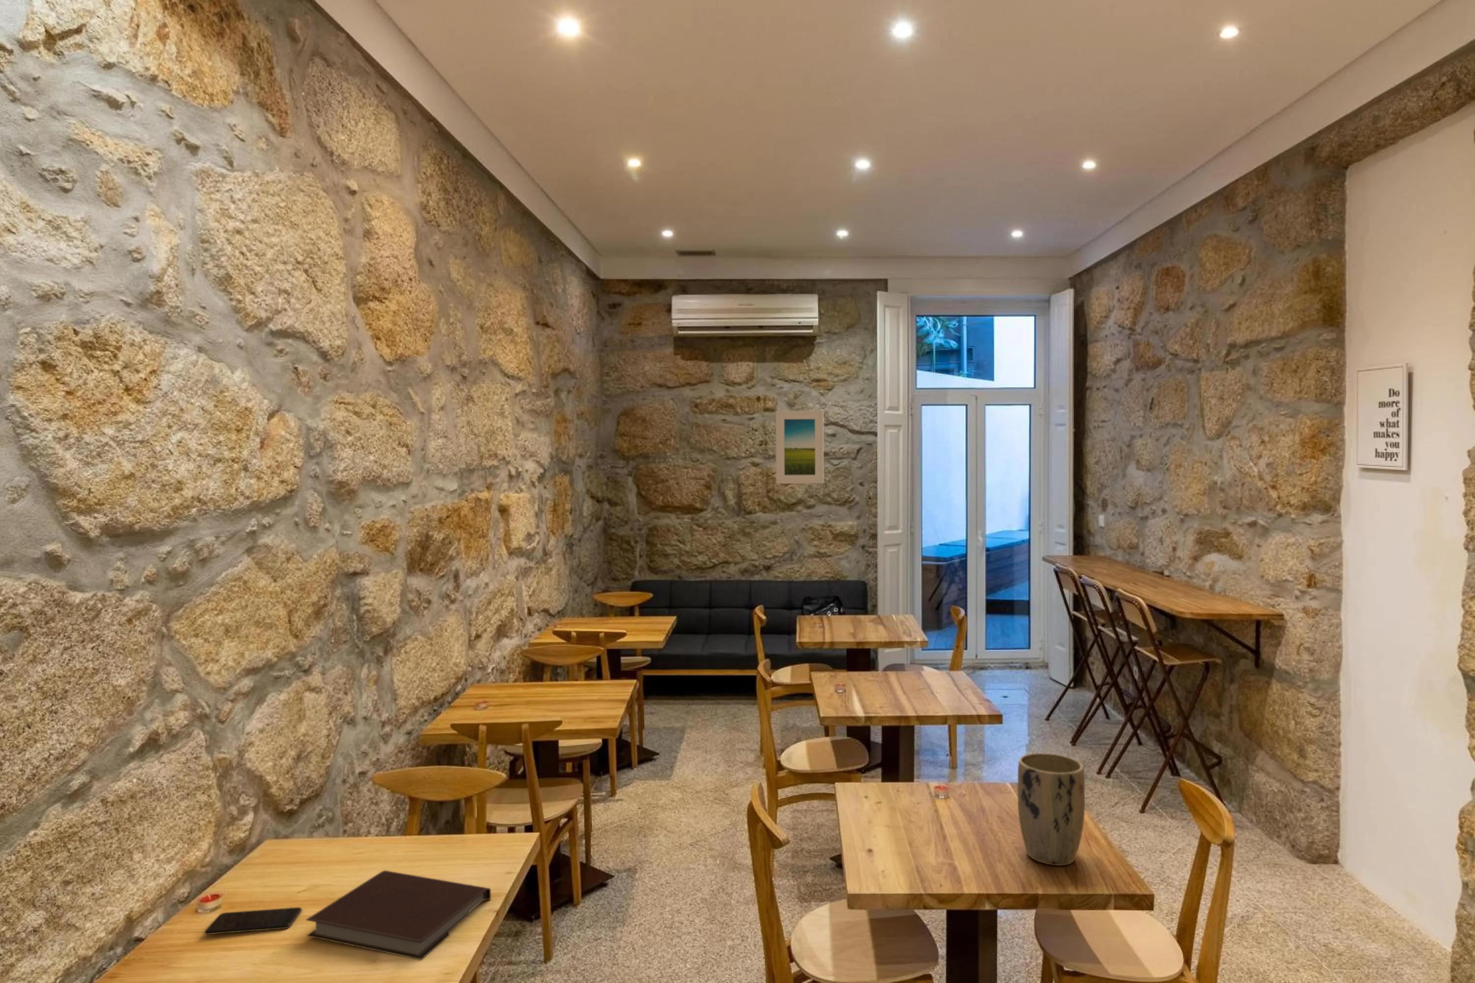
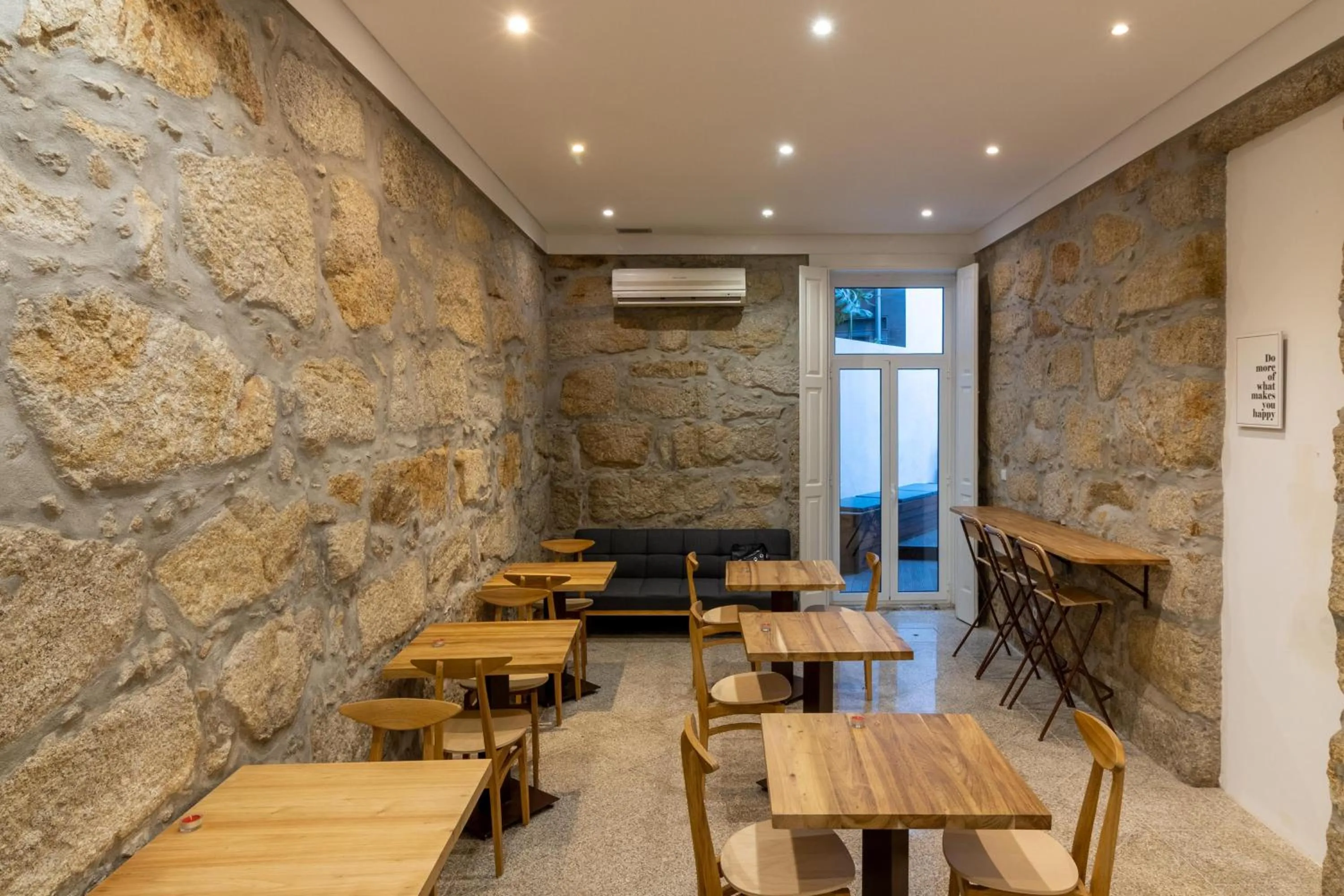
- notebook (402, 911)
- smartphone (255, 920)
- plant pot (1050, 809)
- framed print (799, 447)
